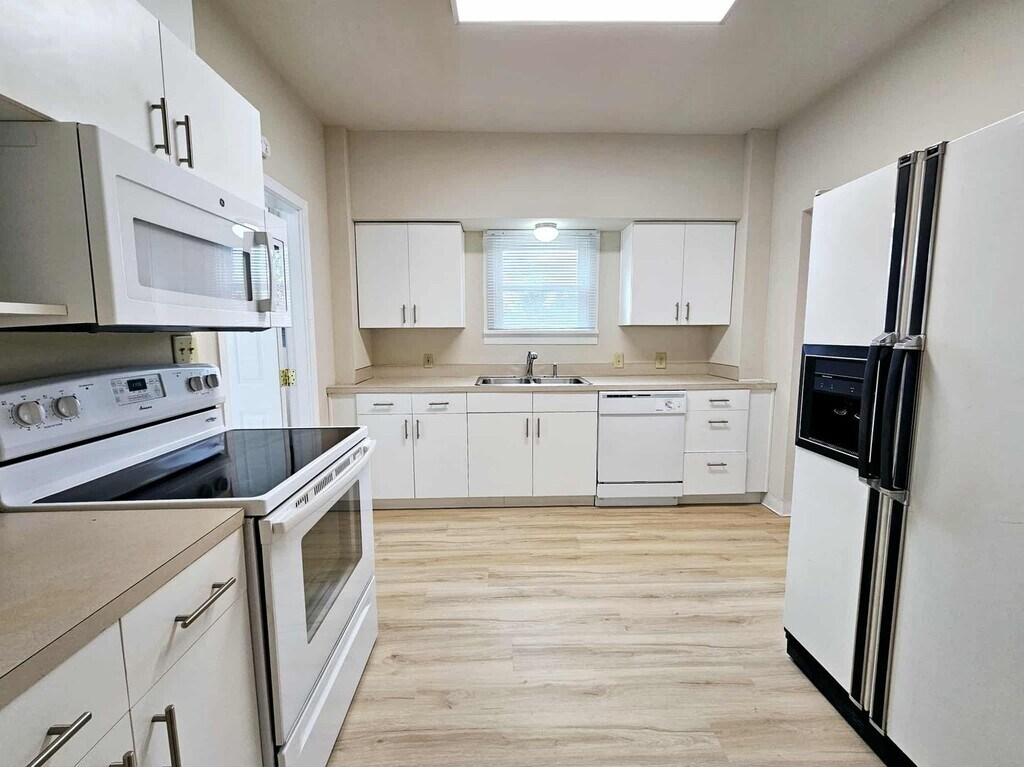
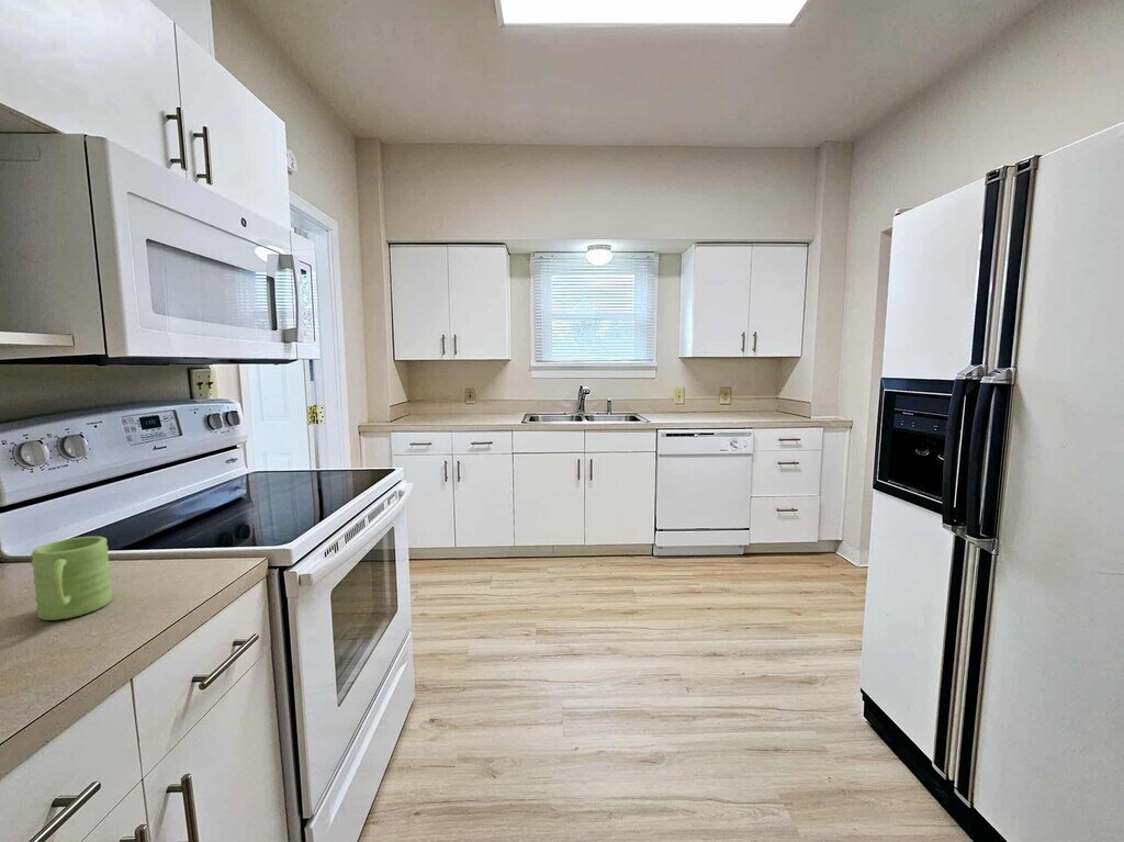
+ mug (69, 580)
